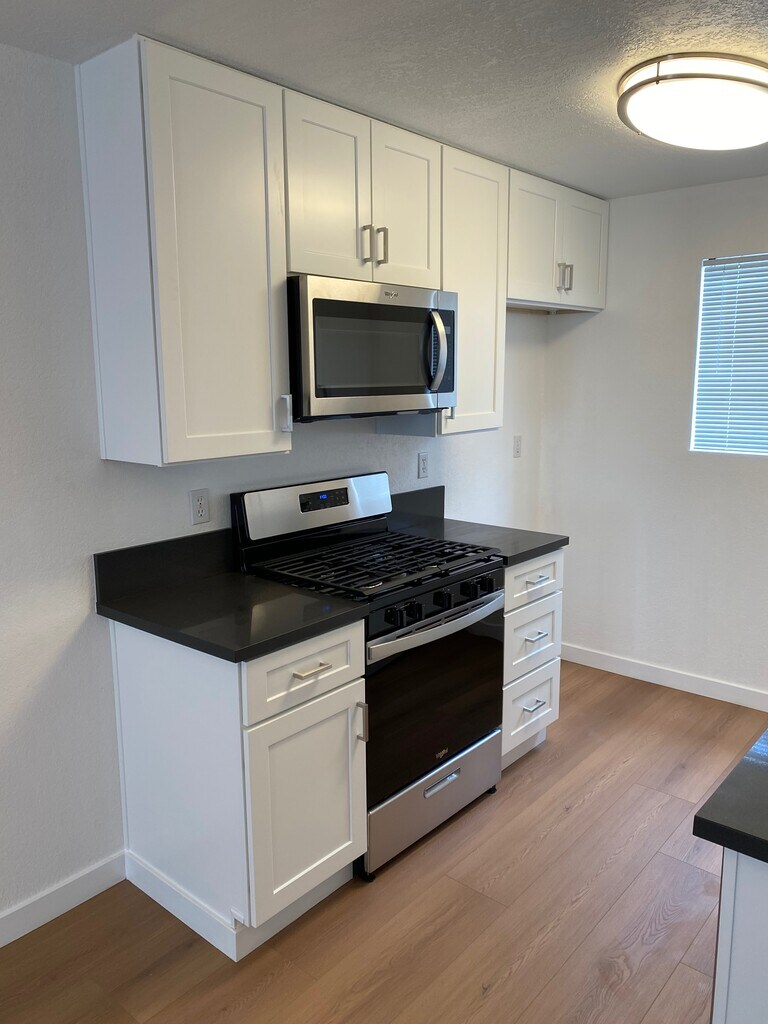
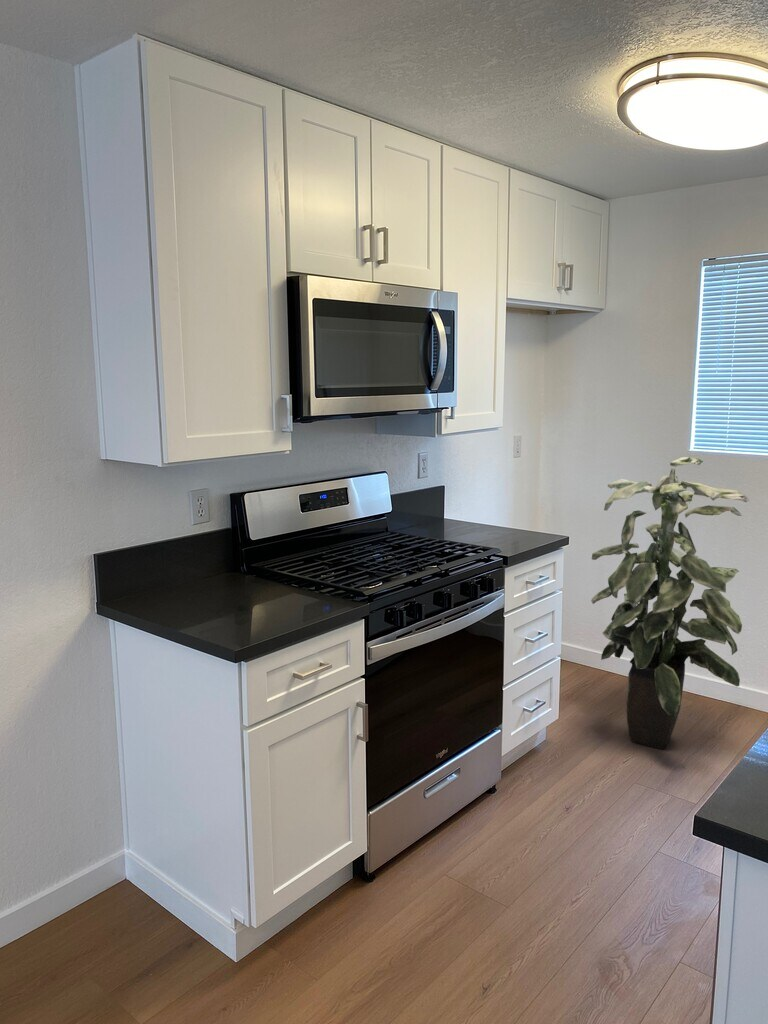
+ indoor plant (668, 608)
